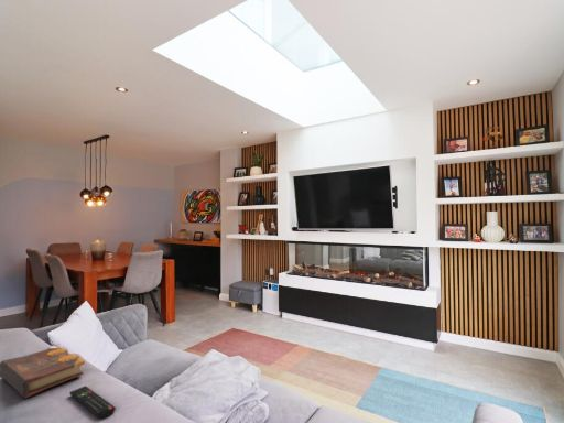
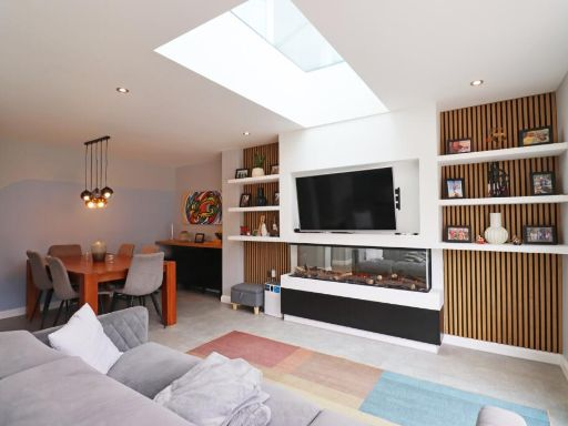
- remote control (91, 401)
- book (42, 368)
